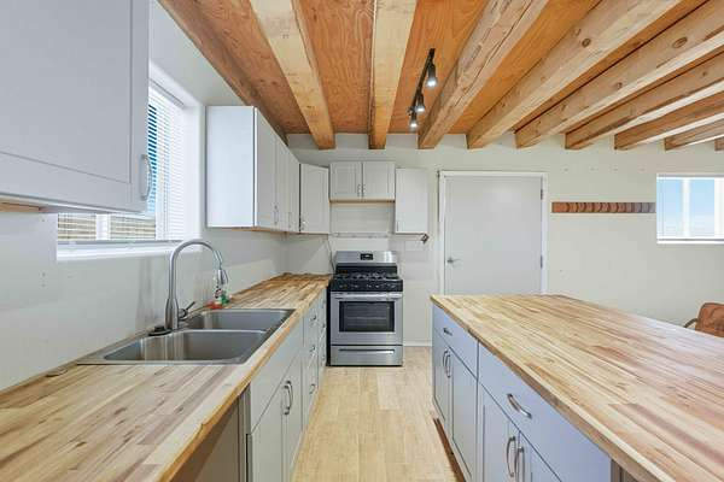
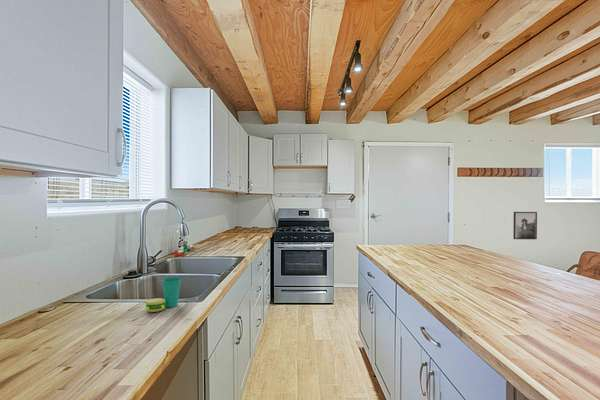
+ cup (164, 294)
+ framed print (525, 225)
